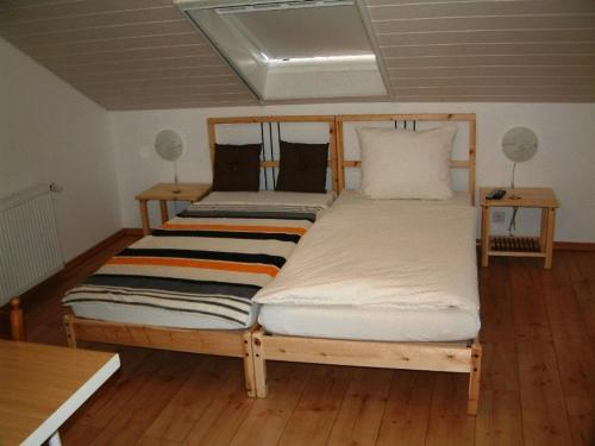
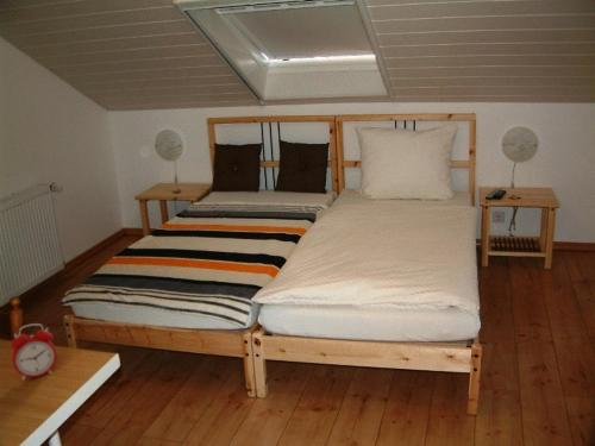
+ alarm clock (33, 350)
